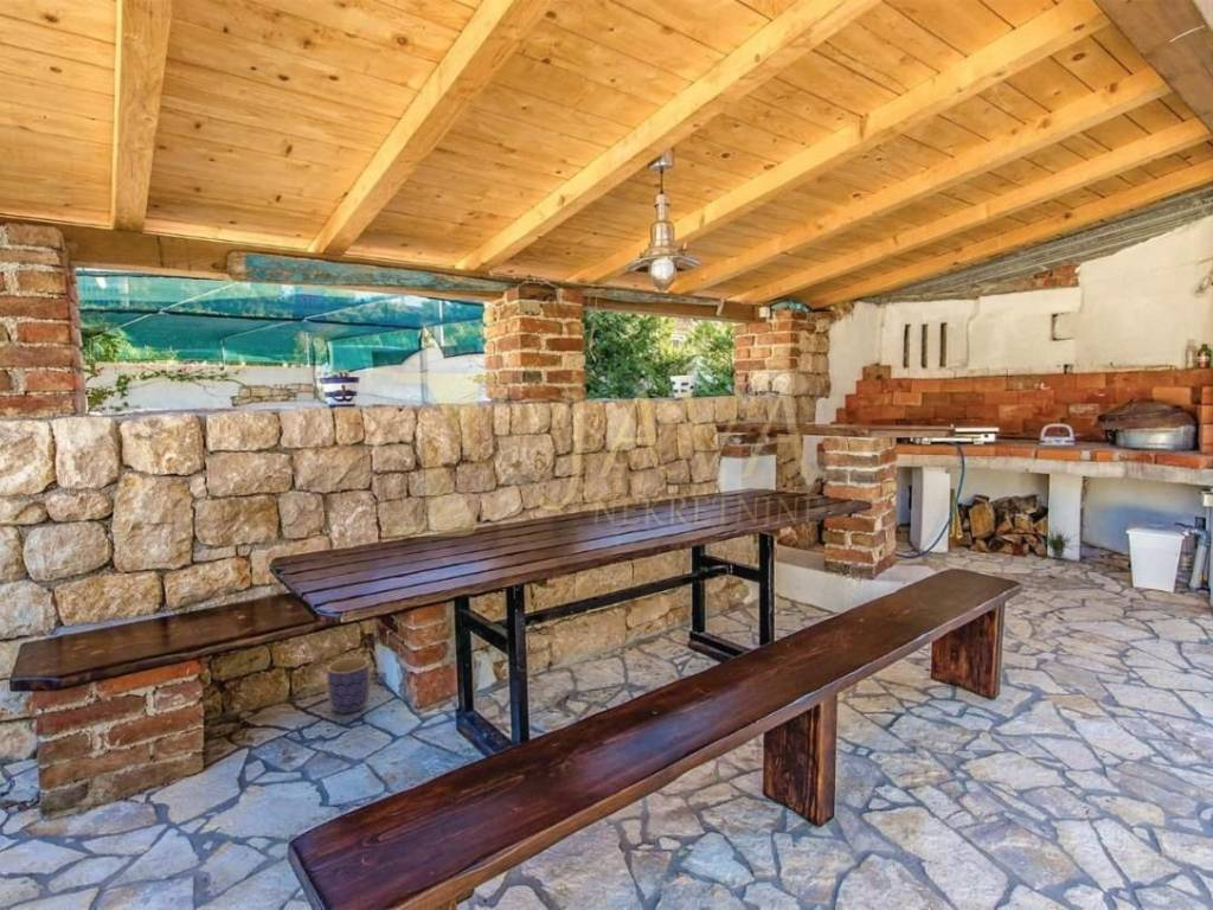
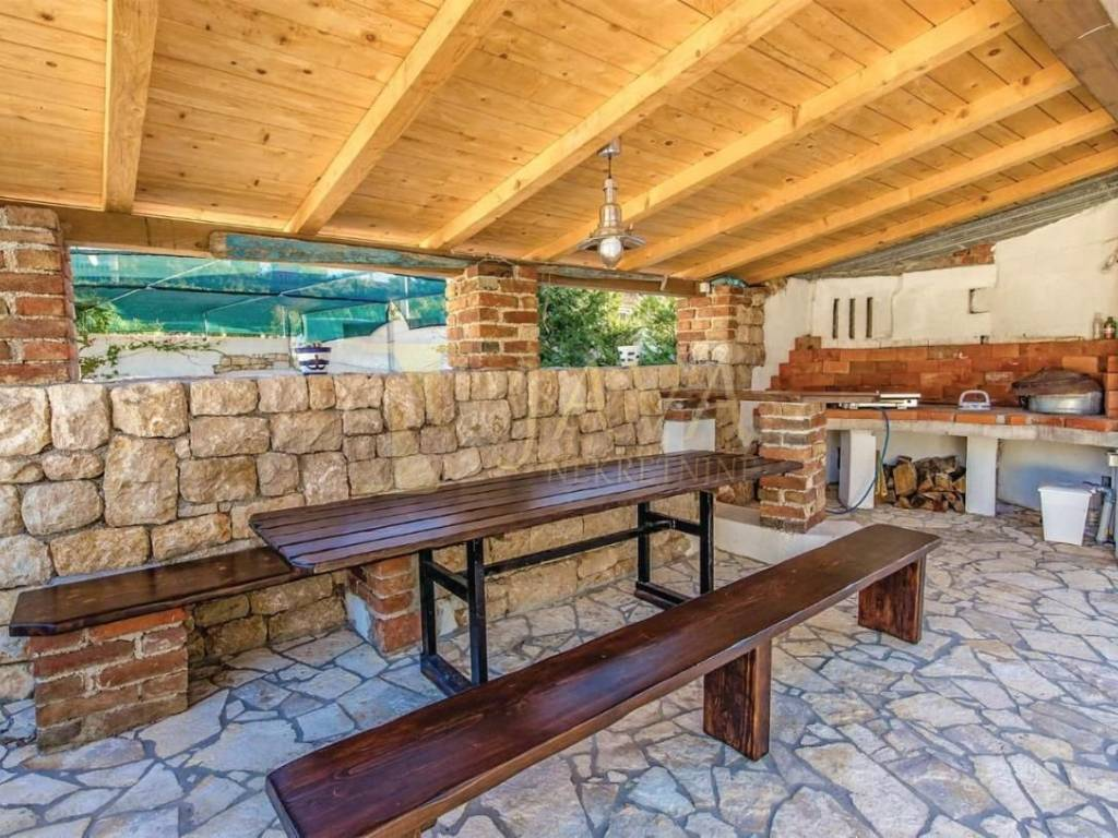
- planter (348, 686)
- potted plant (1059, 539)
